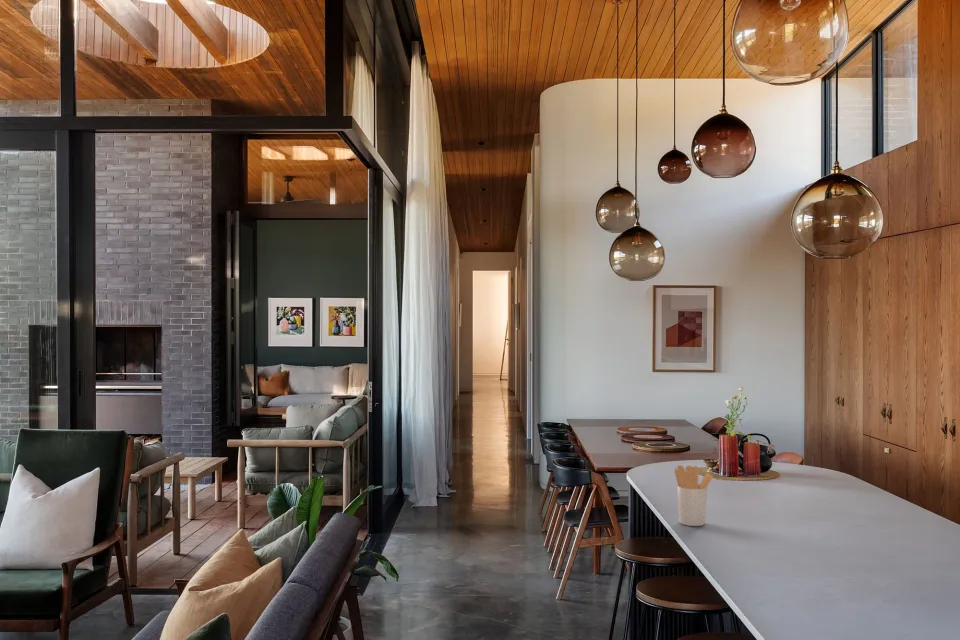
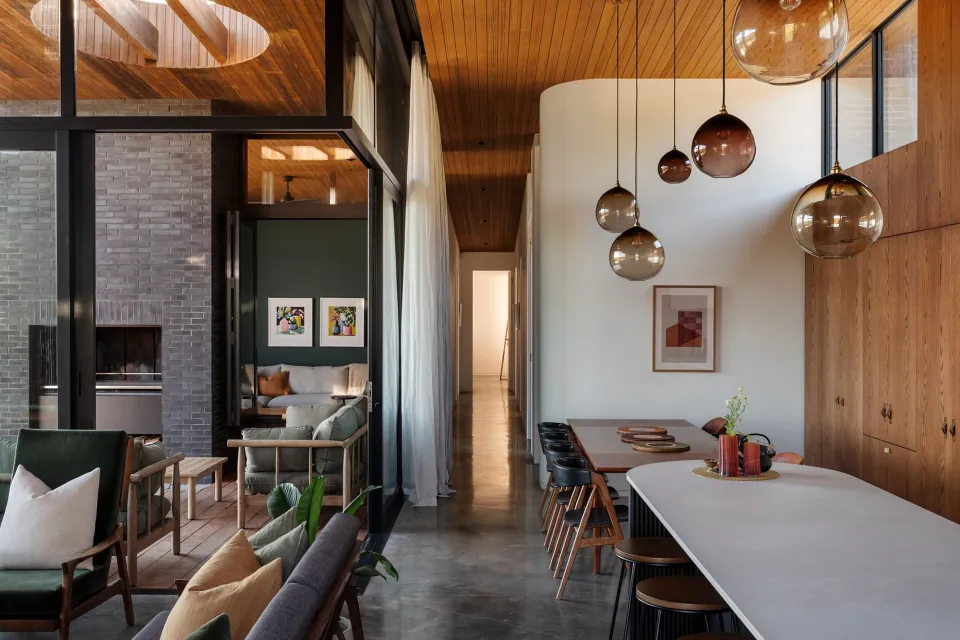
- utensil holder (690, 493)
